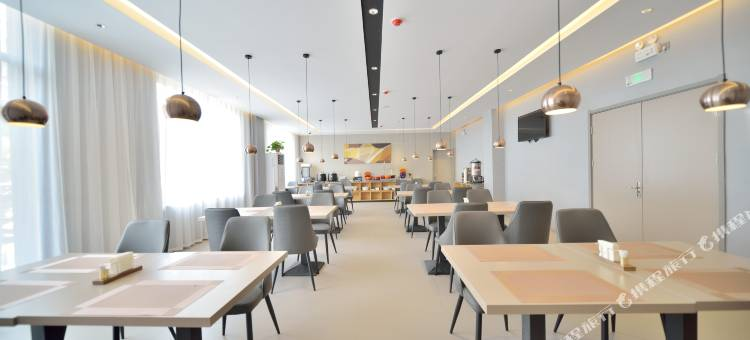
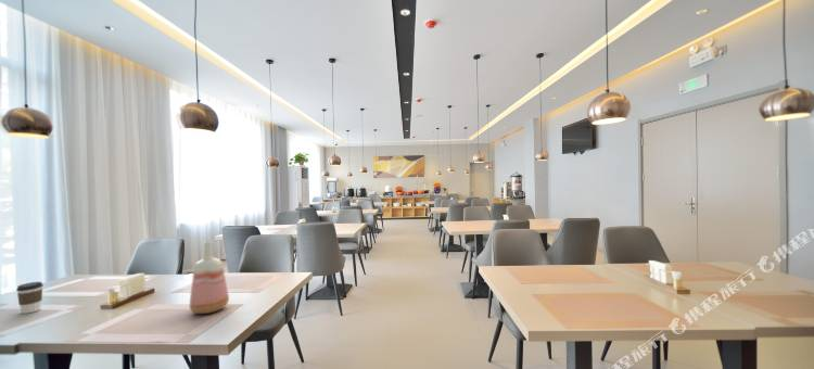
+ coffee cup (30, 297)
+ vase (208, 276)
